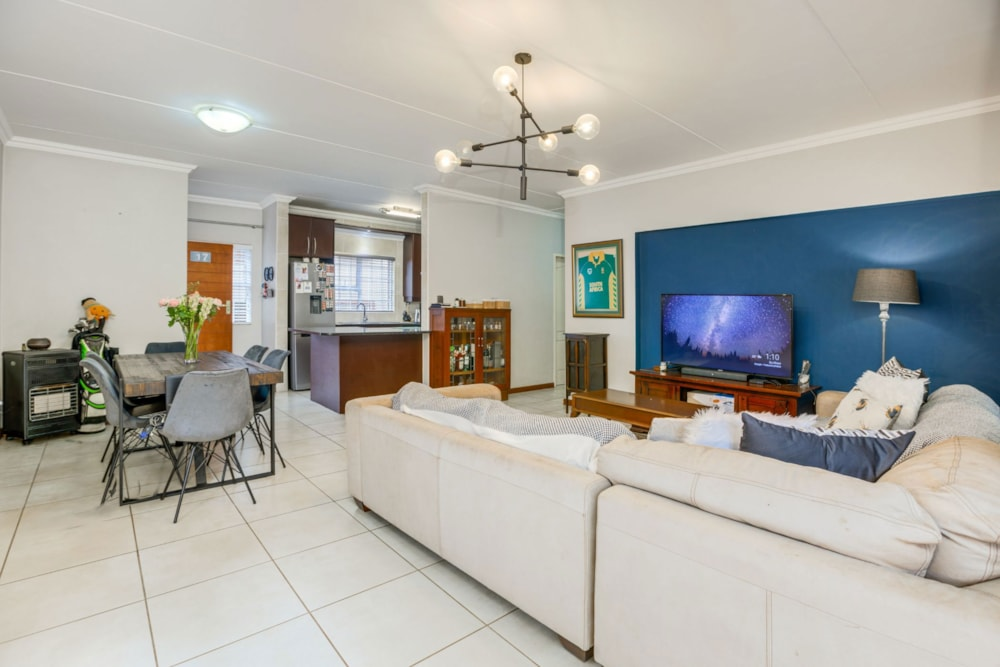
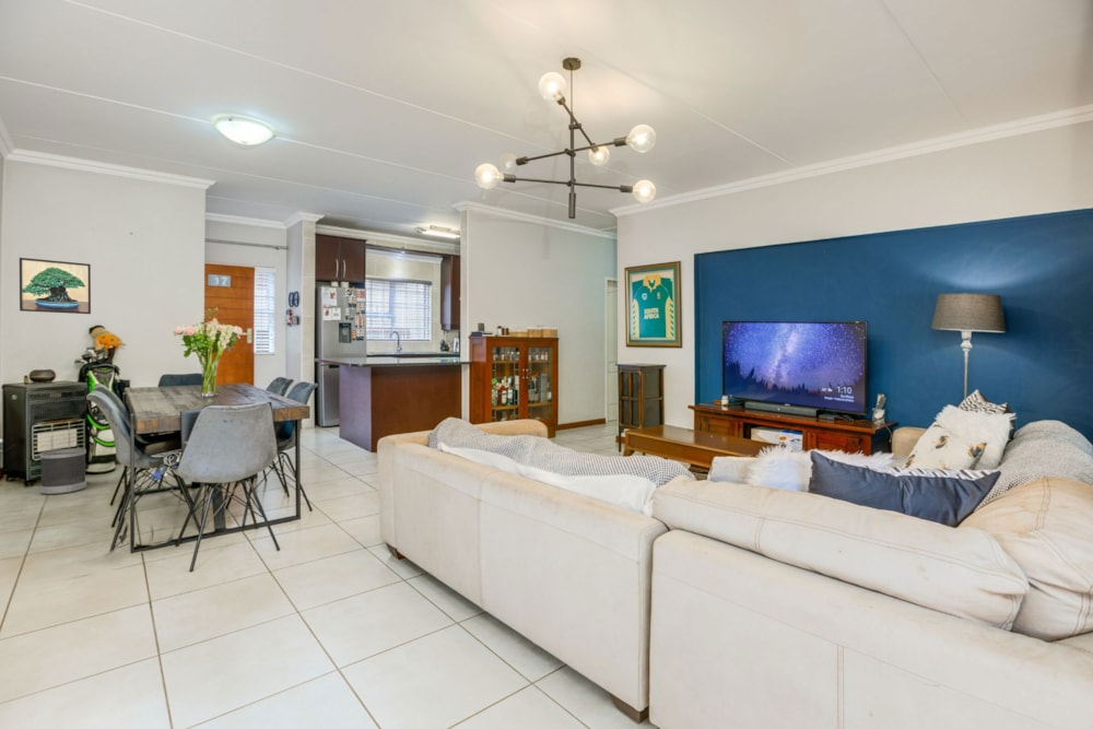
+ wastebasket (63, 470)
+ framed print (56, 286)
